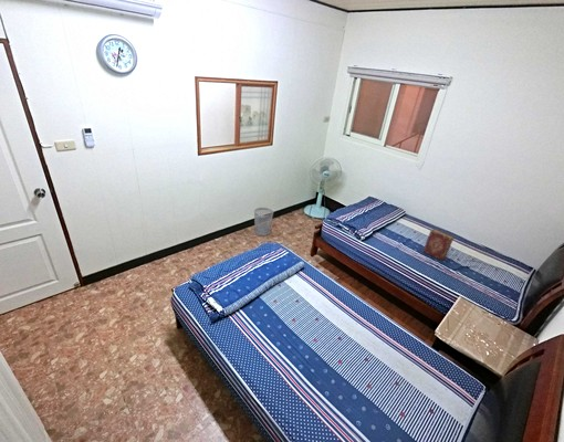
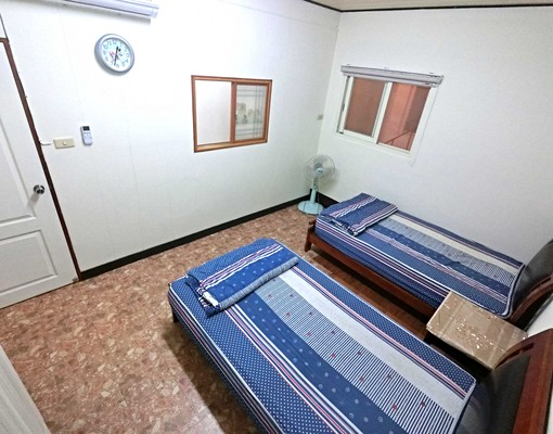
- wastebasket (262, 221)
- hardback book (438, 244)
